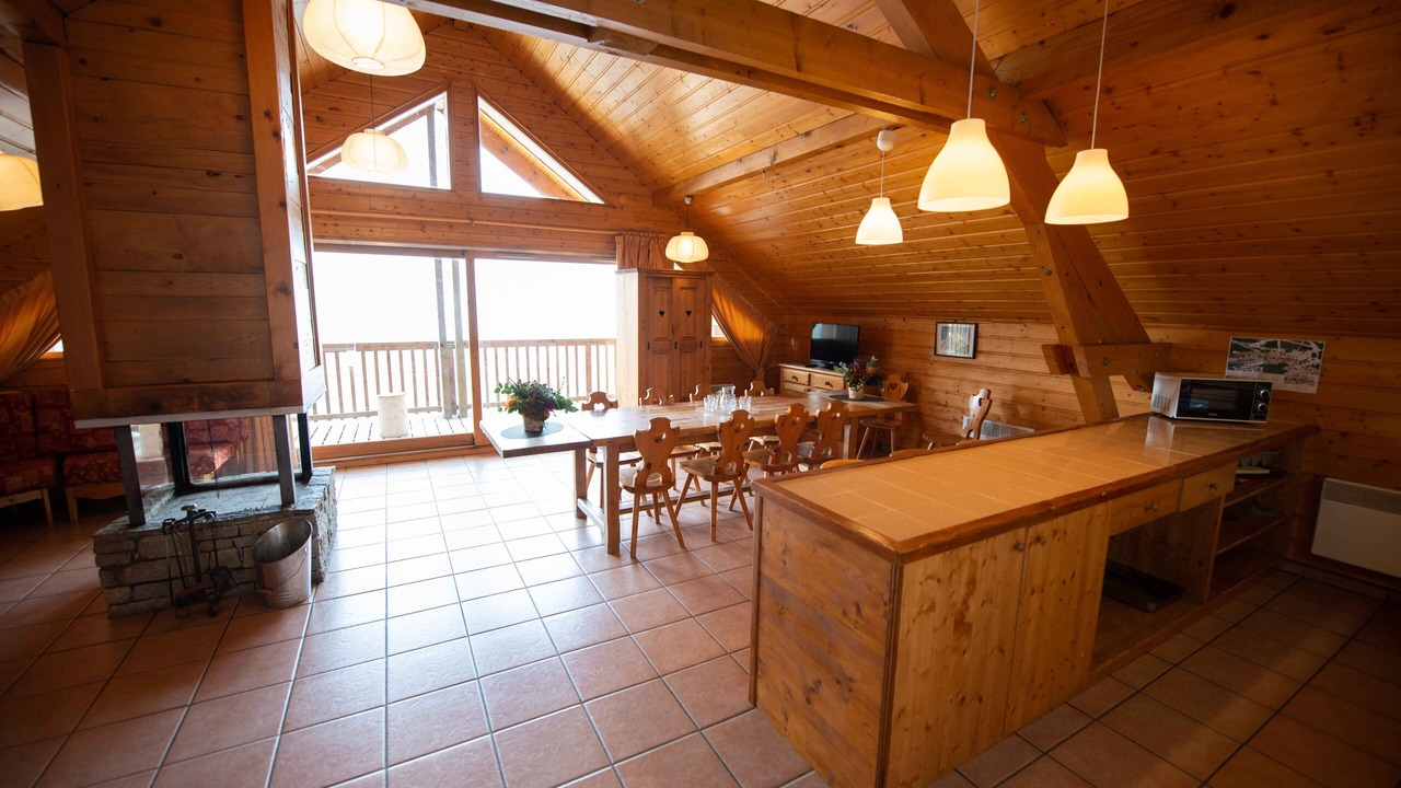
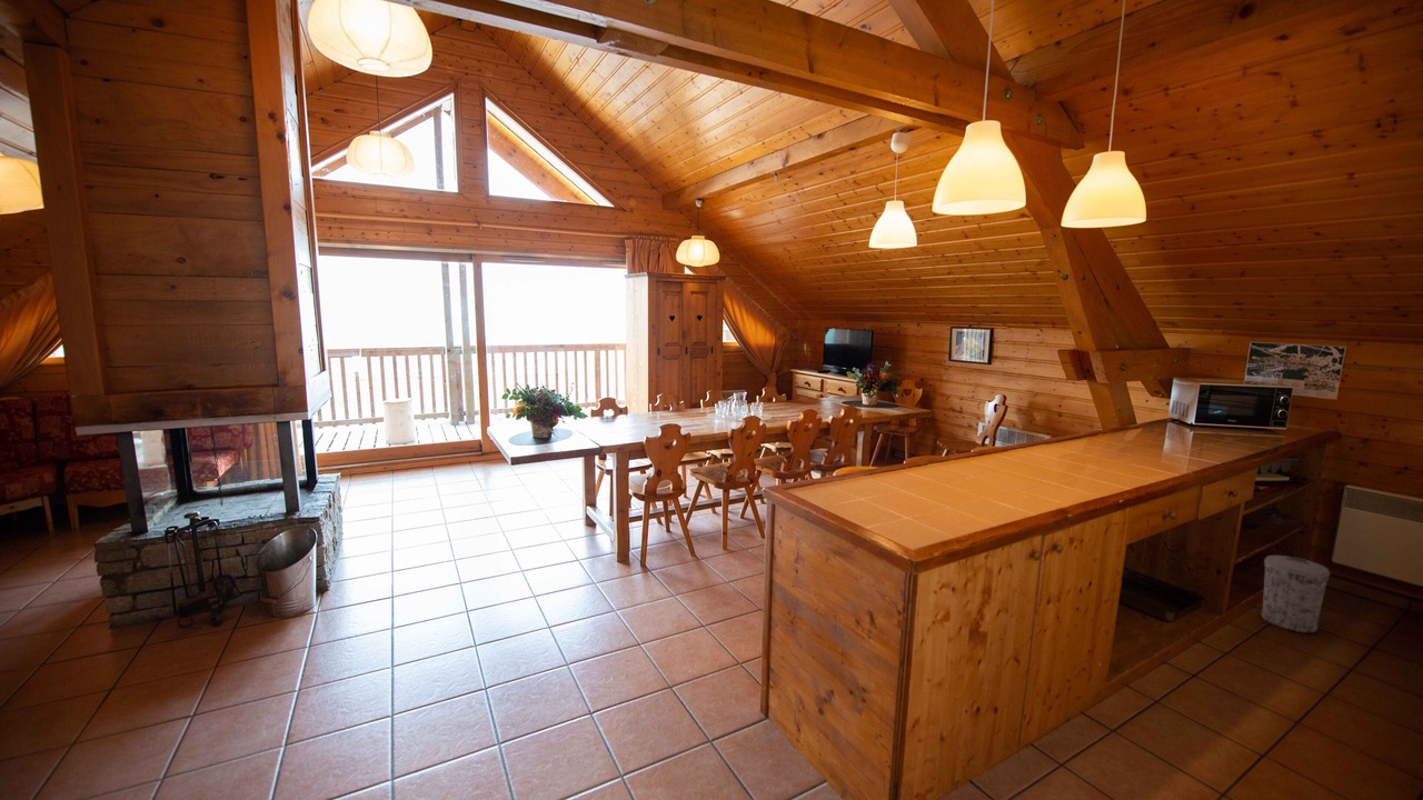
+ trash can (1292, 590)
